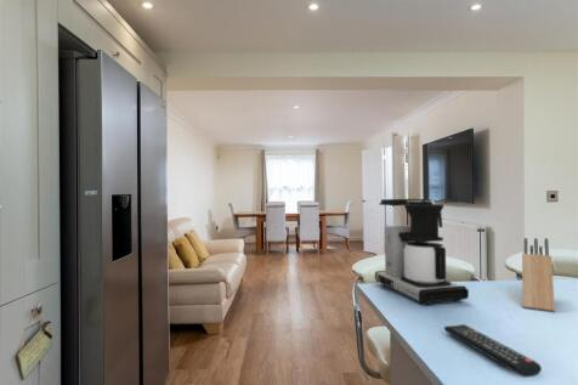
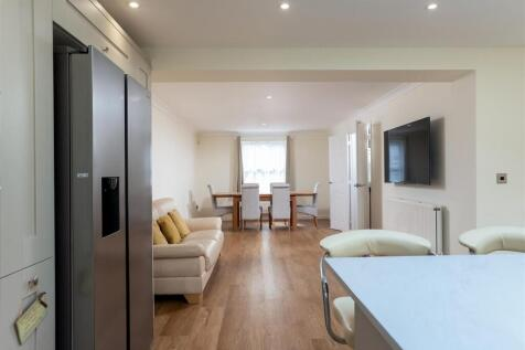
- knife block (537, 270)
- coffee maker (415, 245)
- remote control (486, 346)
